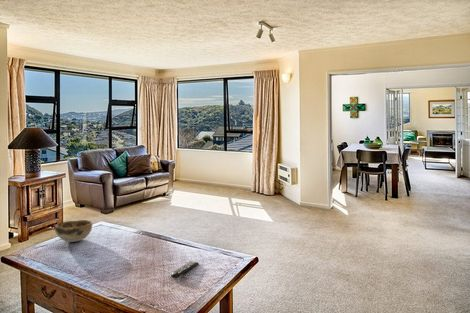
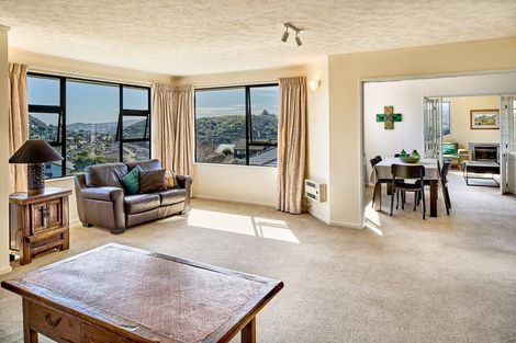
- remote control (185, 268)
- decorative bowl (74, 232)
